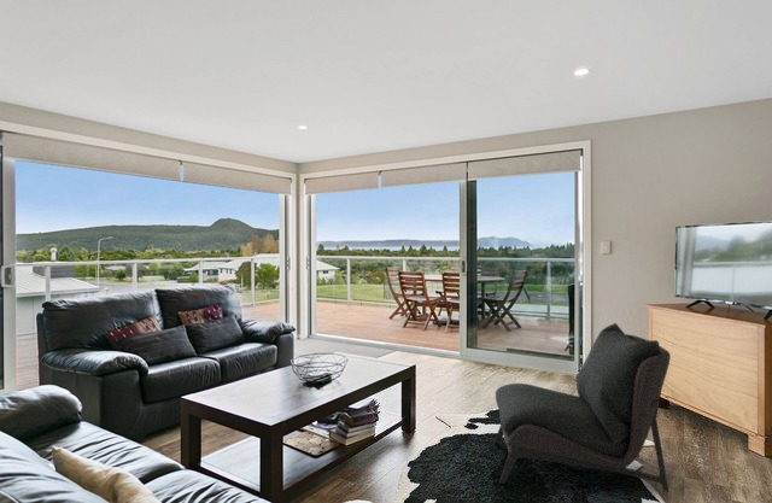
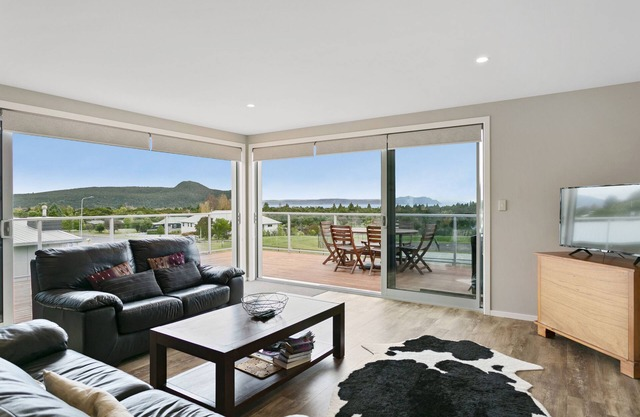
- armless chair (574, 398)
